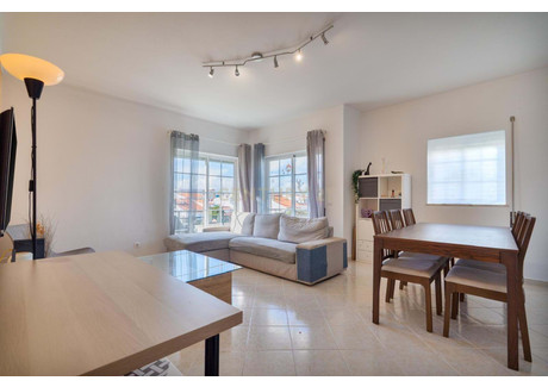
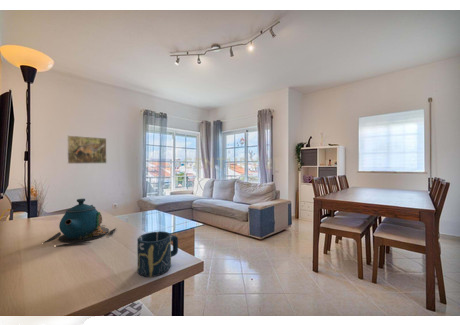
+ teapot (84, 216)
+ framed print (88, 150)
+ cup (159, 250)
